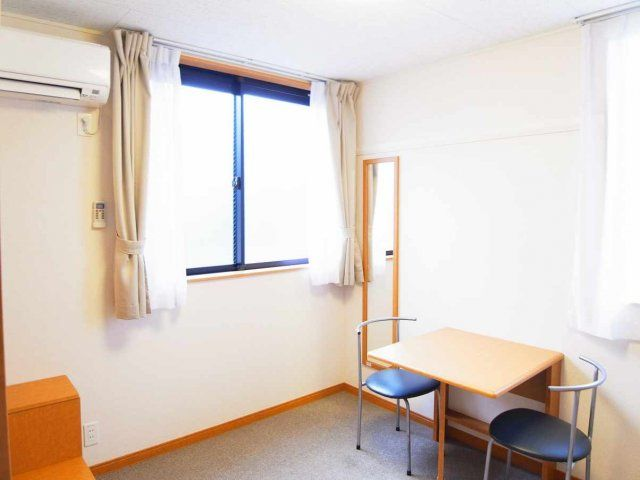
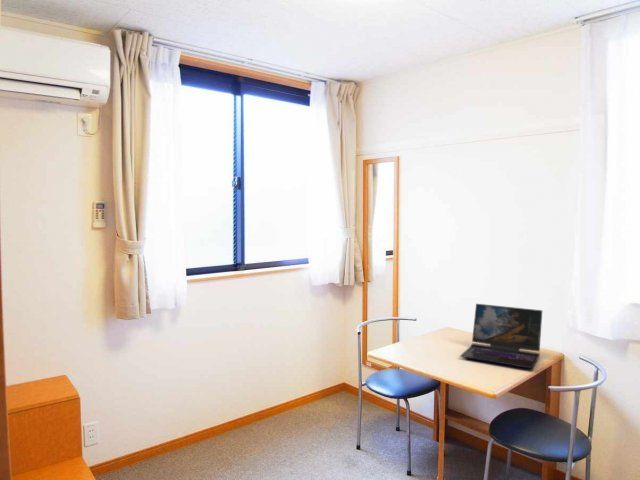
+ laptop (502, 334)
